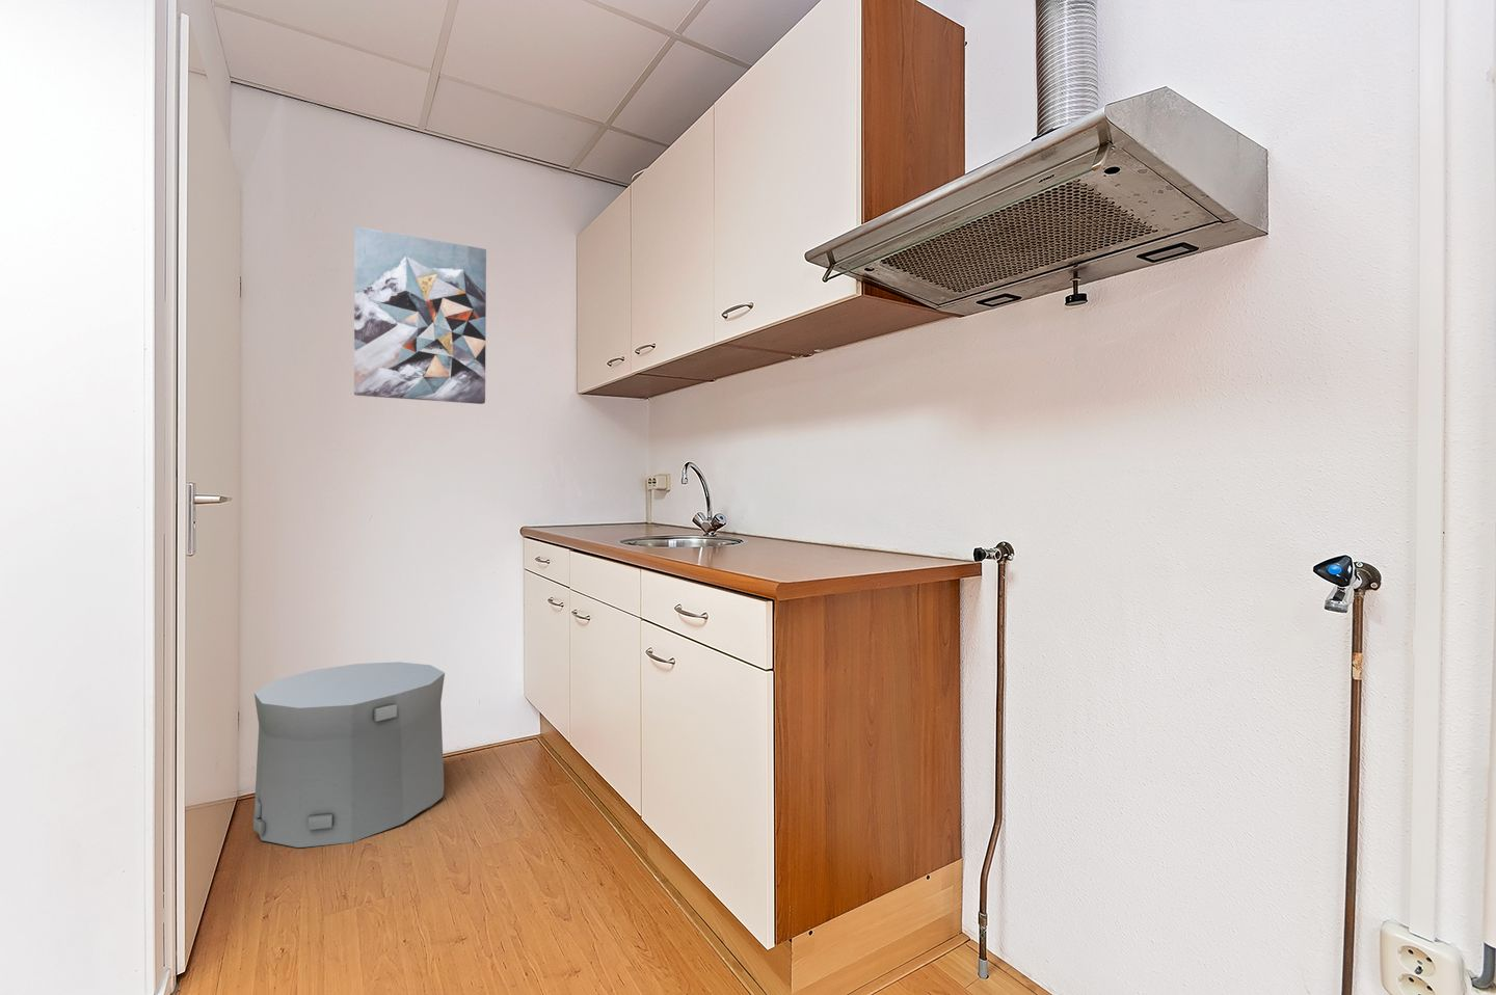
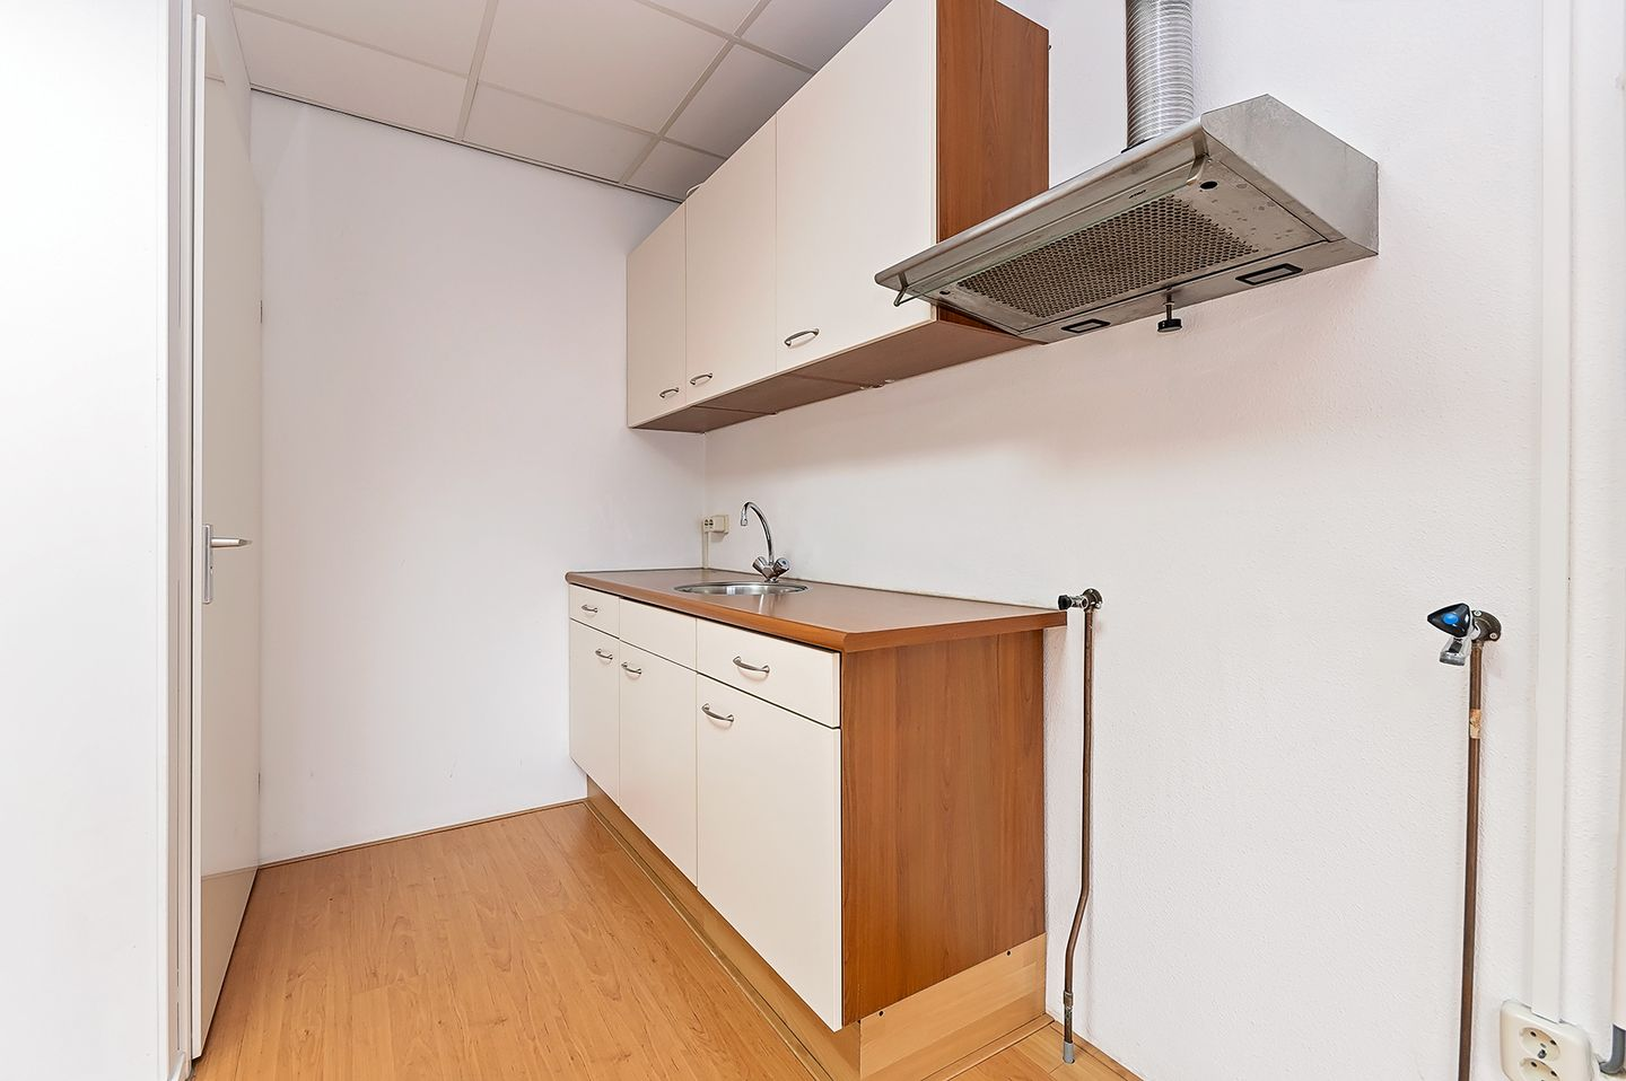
- trash can (354, 744)
- wall art (422, 319)
